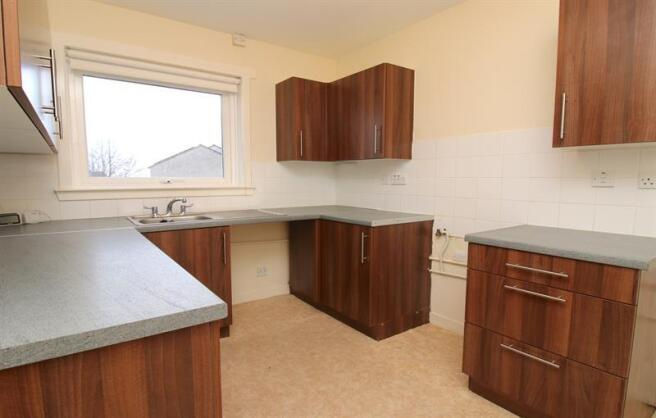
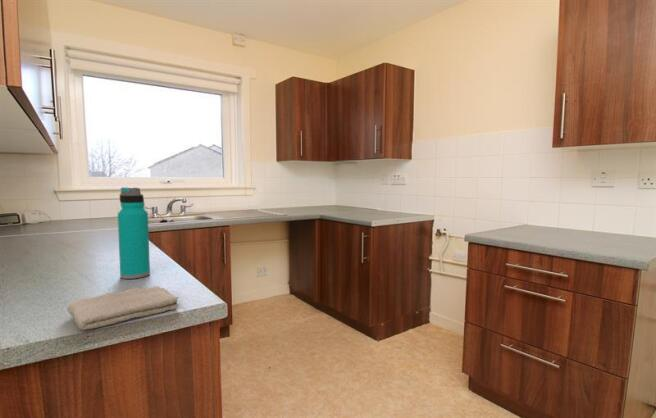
+ washcloth (126, 304)
+ water bottle (133, 231)
